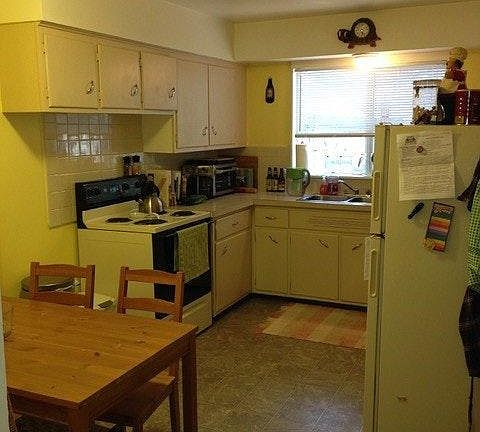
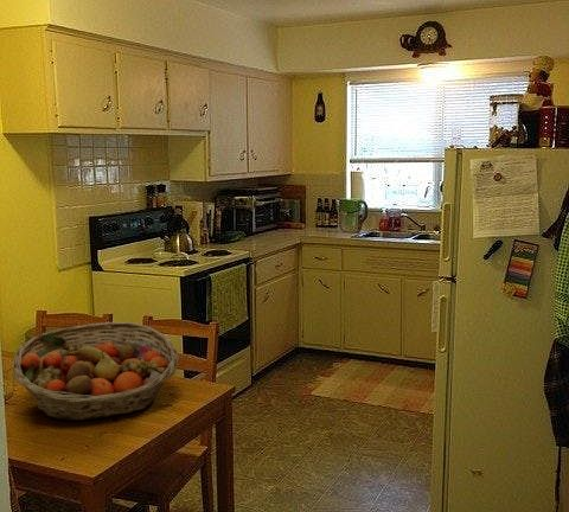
+ fruit basket (98, 369)
